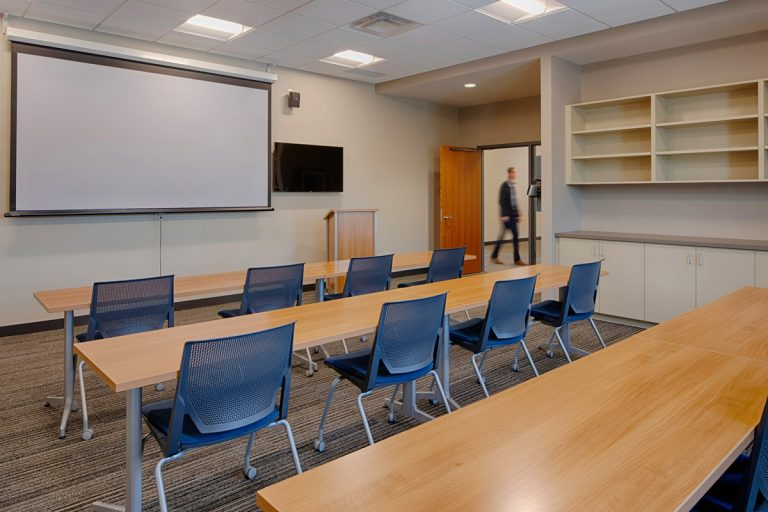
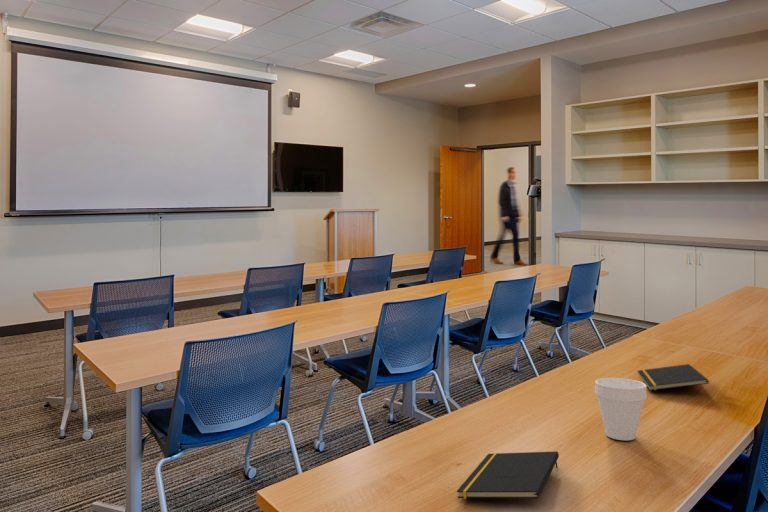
+ notepad (670, 376)
+ notepad (510, 473)
+ cup (620, 409)
